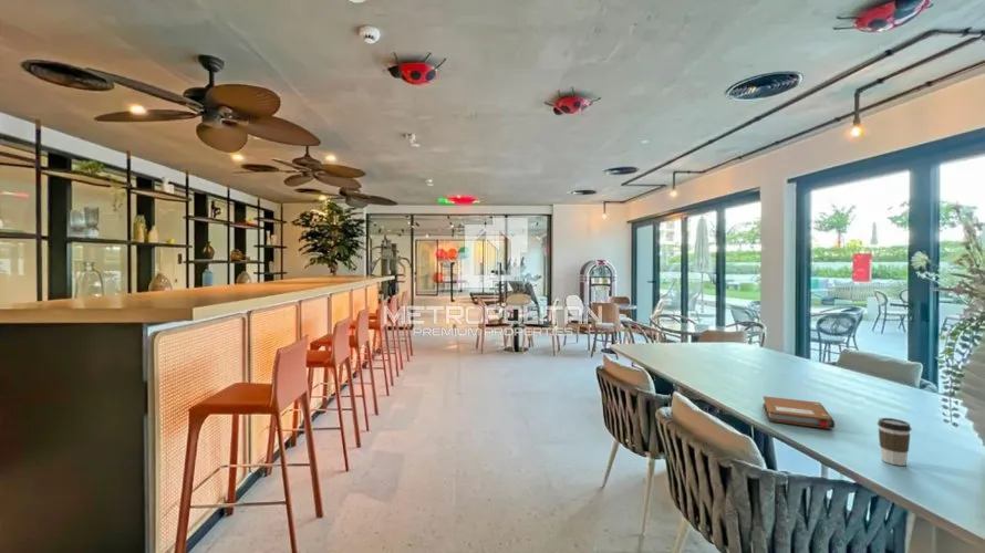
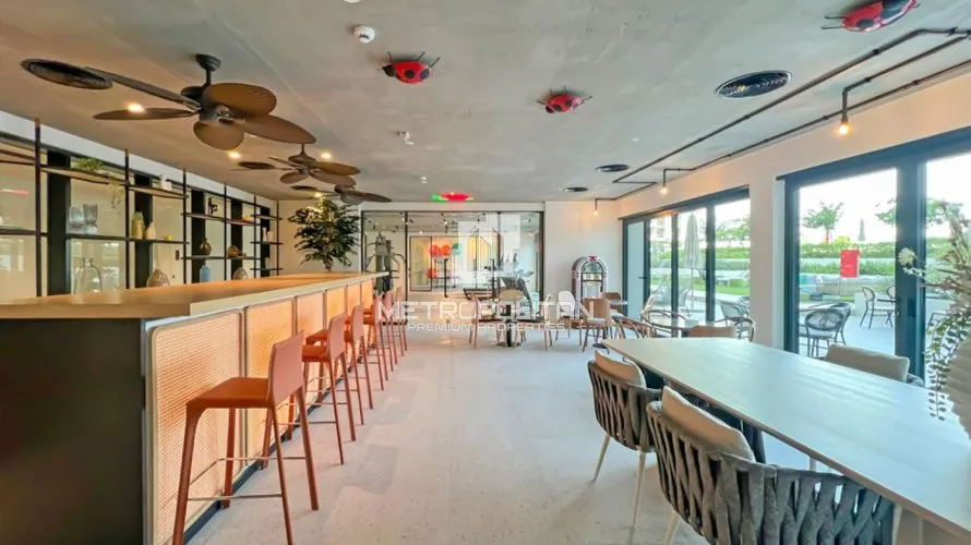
- notebook (796, 411)
- coffee cup (893, 441)
